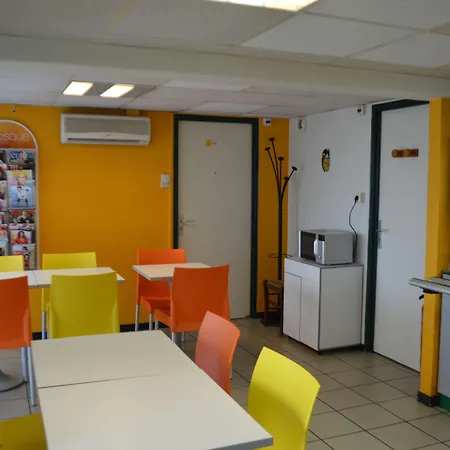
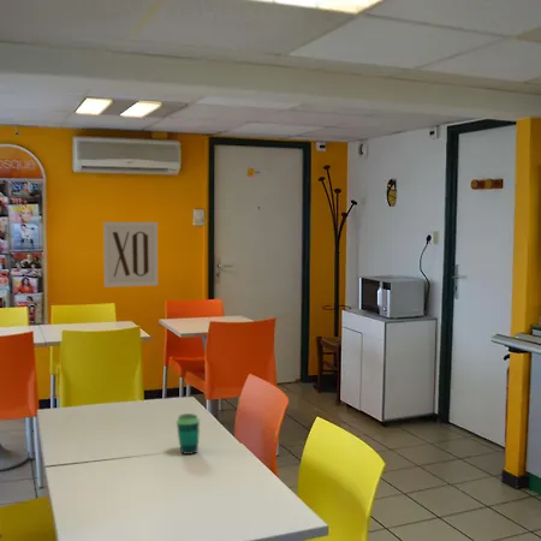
+ wall art (131, 254)
+ cup (188, 433)
